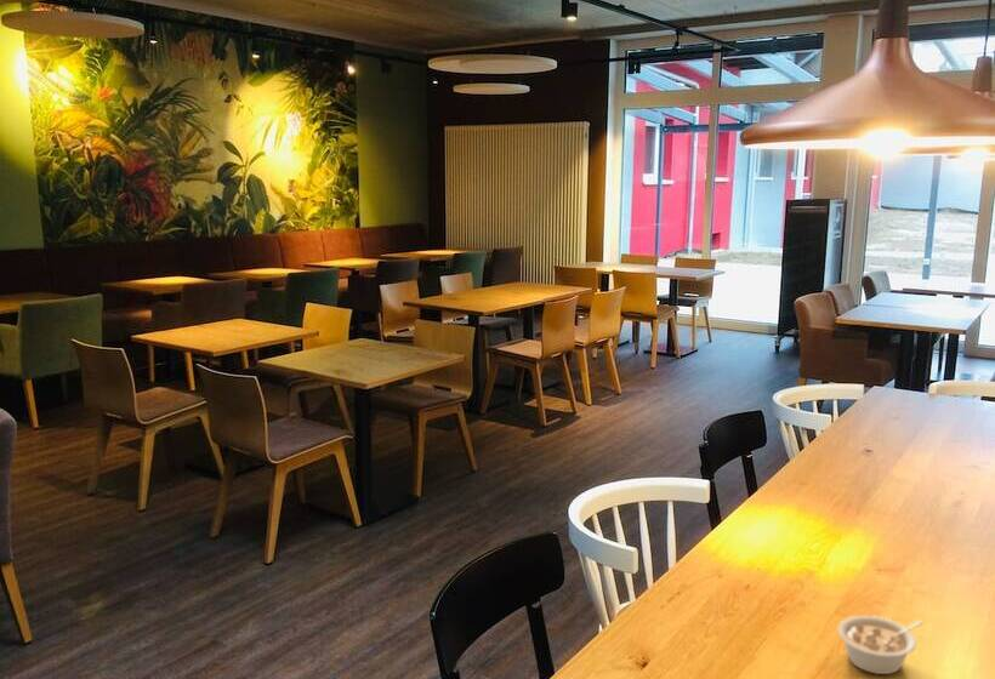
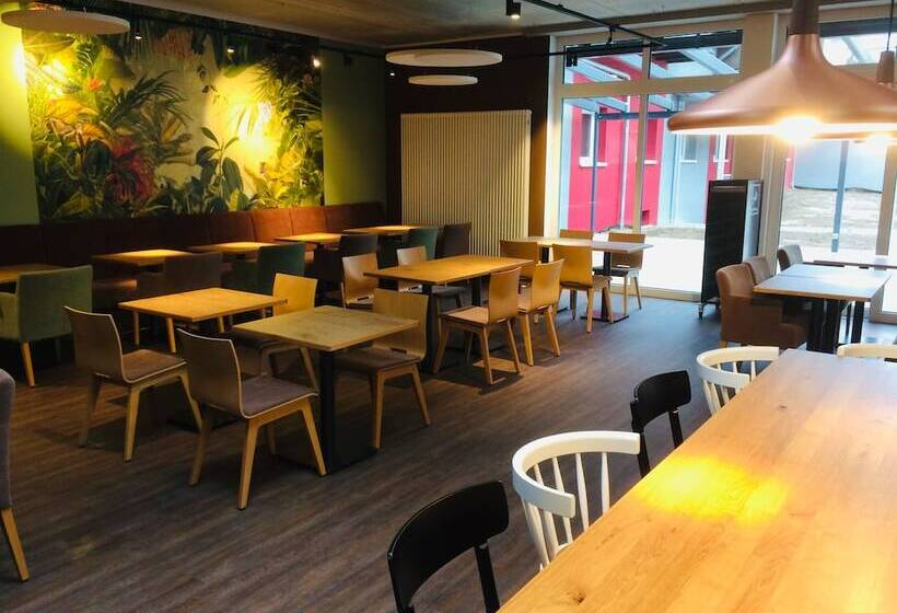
- legume (876, 643)
